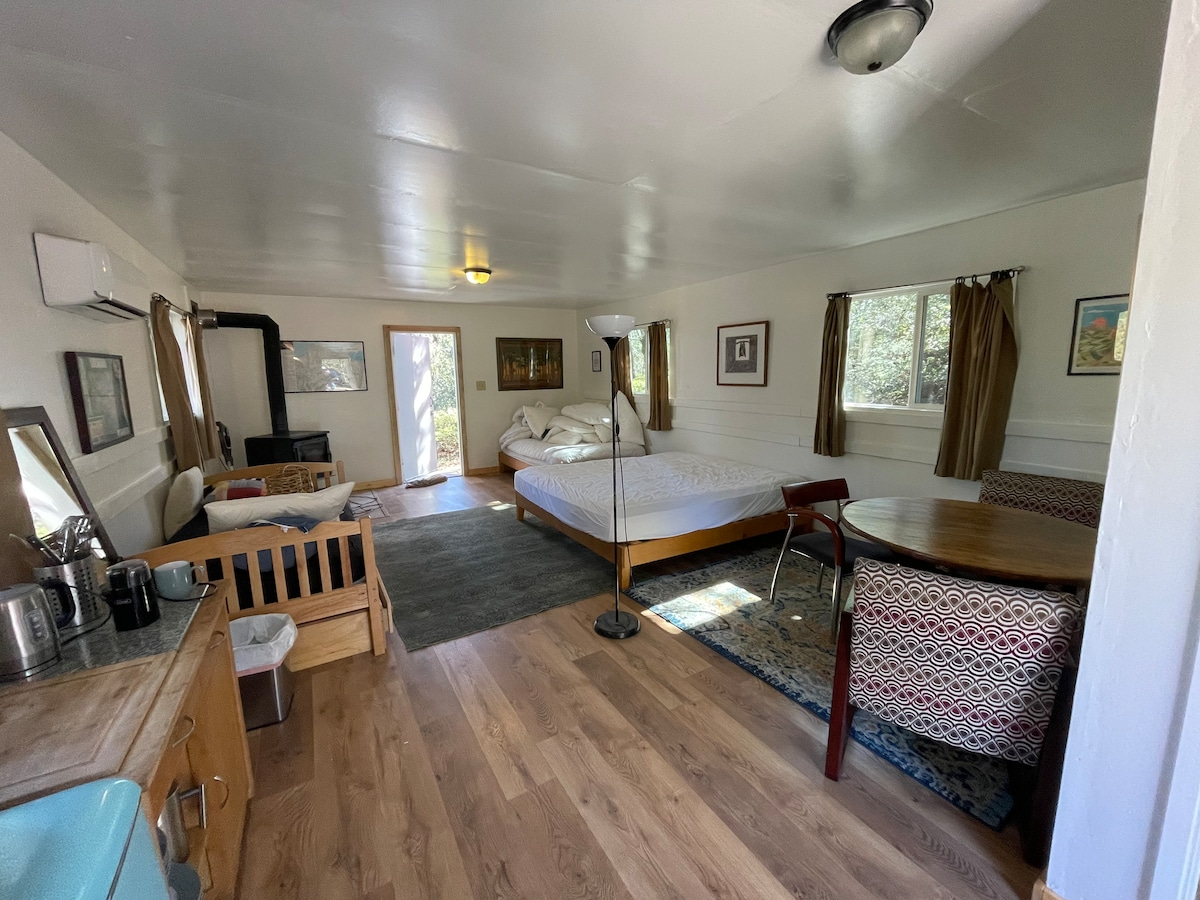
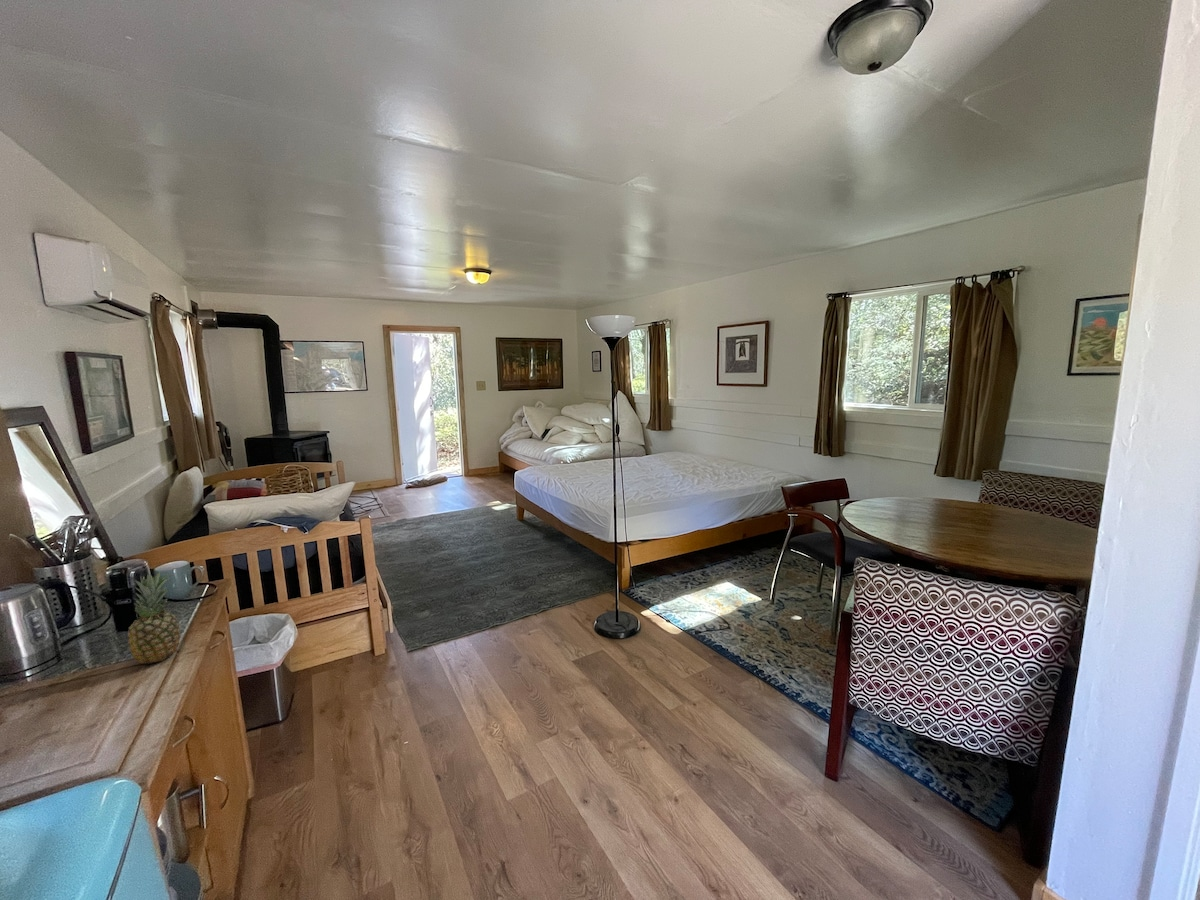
+ fruit (152, 616)
